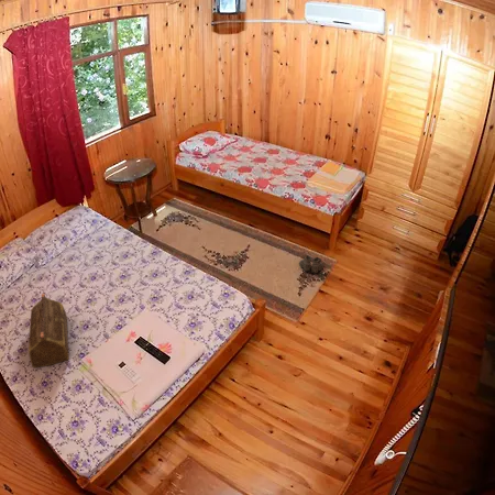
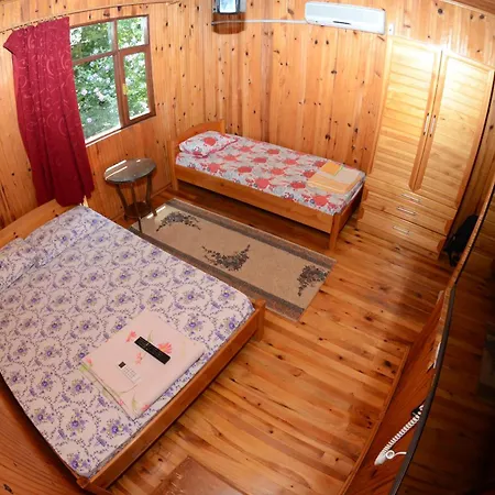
- handbag (45, 324)
- boots (312, 262)
